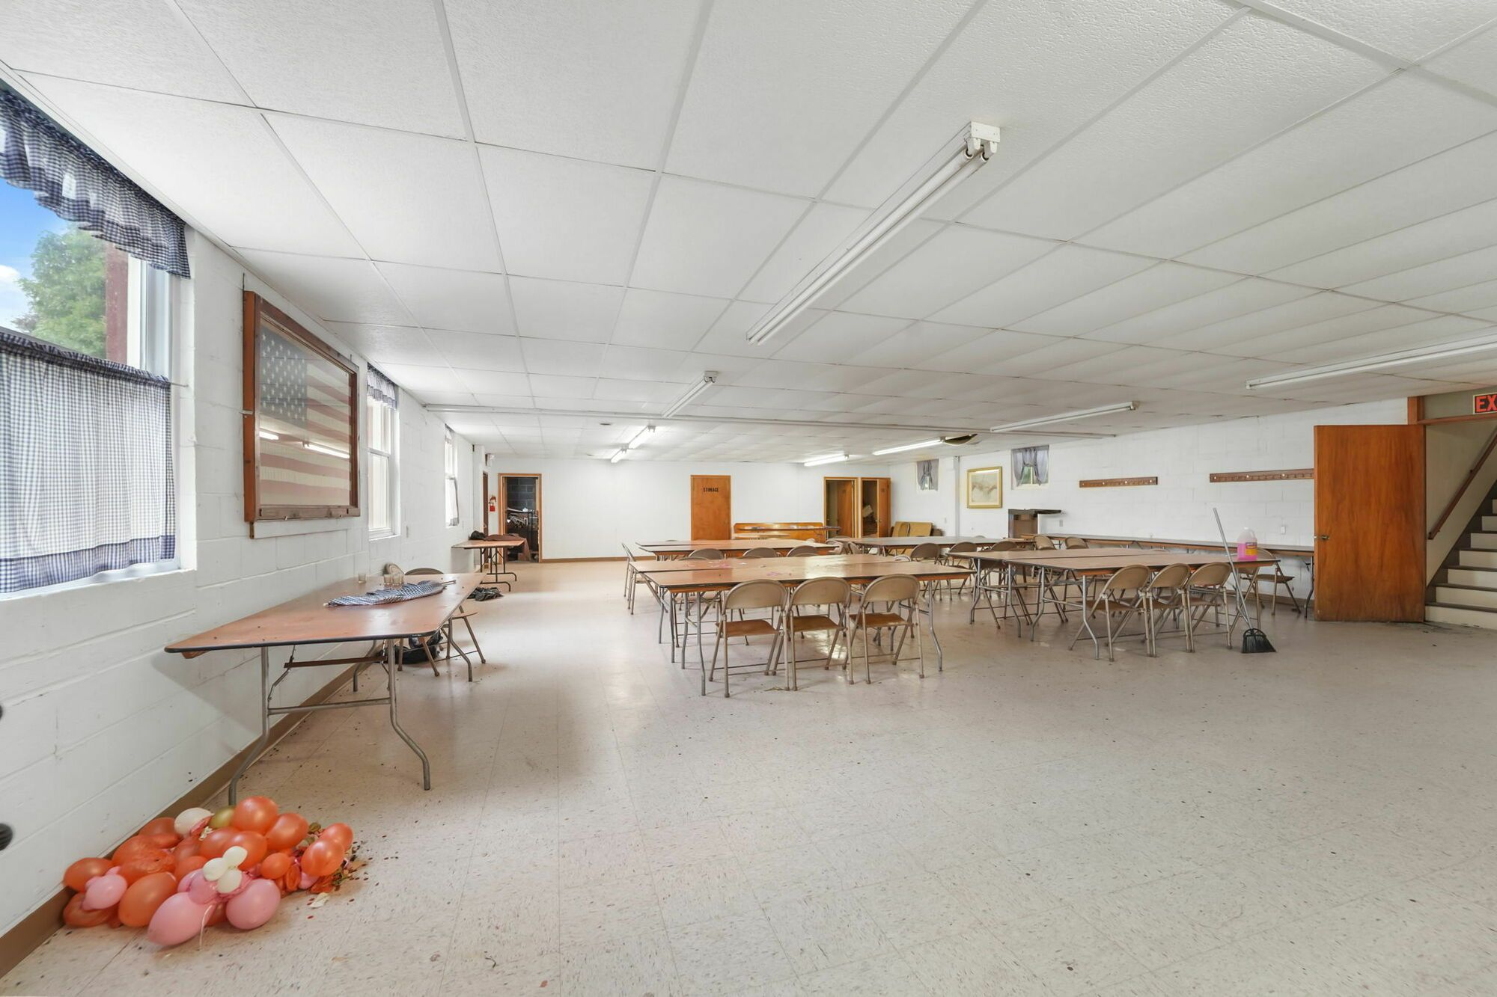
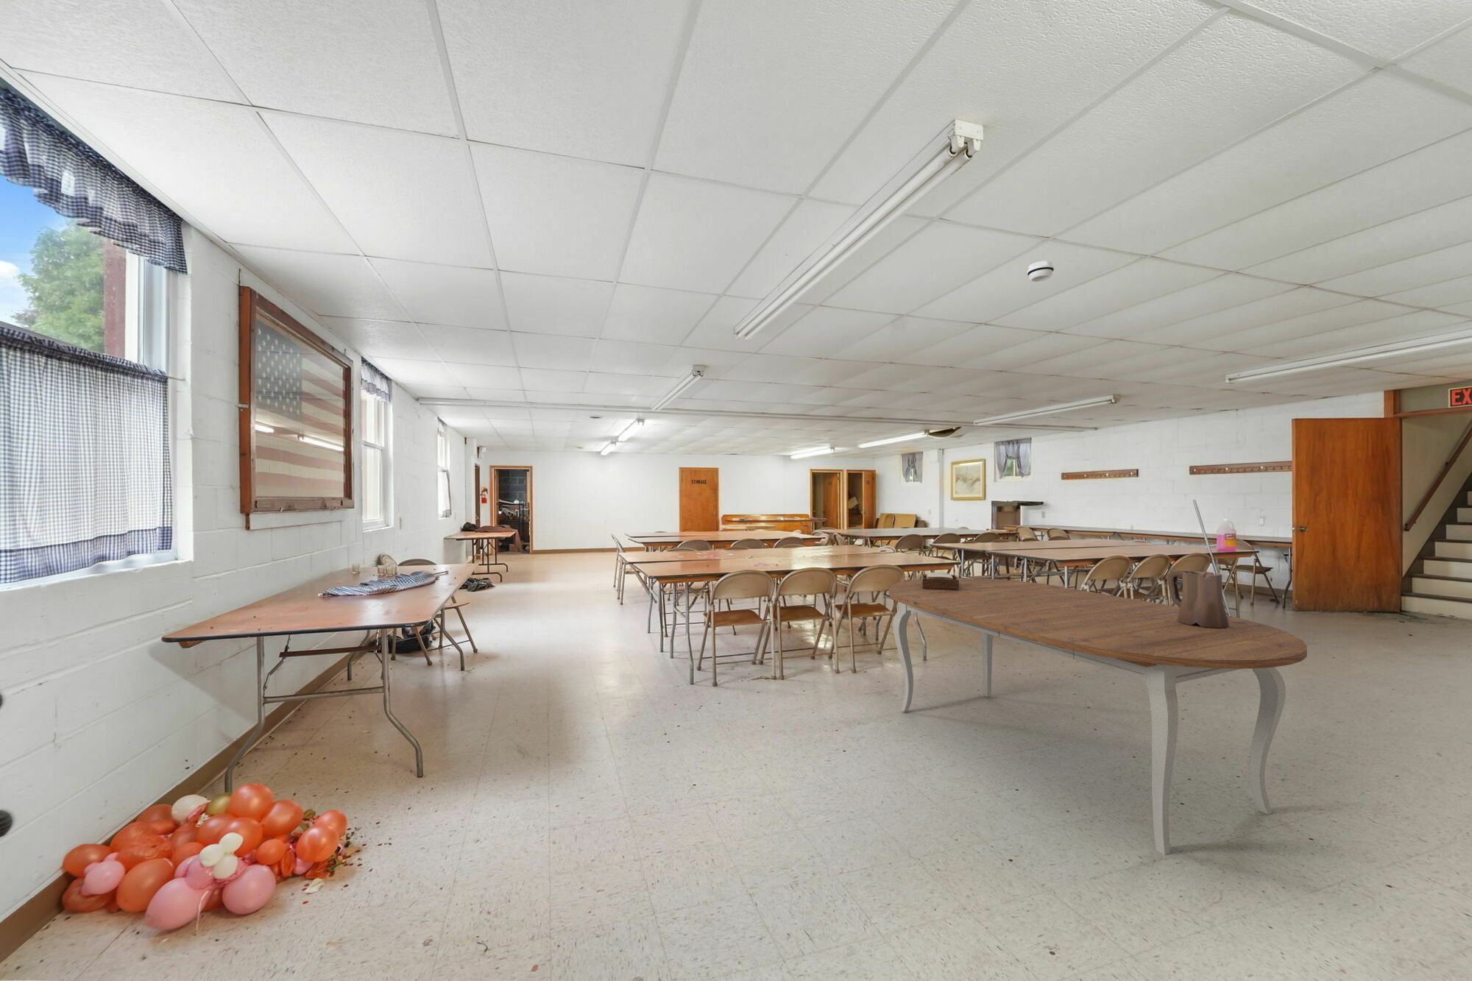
+ smoke detector (1040, 272)
+ pitcher (1195, 596)
+ napkin holder (939, 580)
+ dining table (1058, 655)
